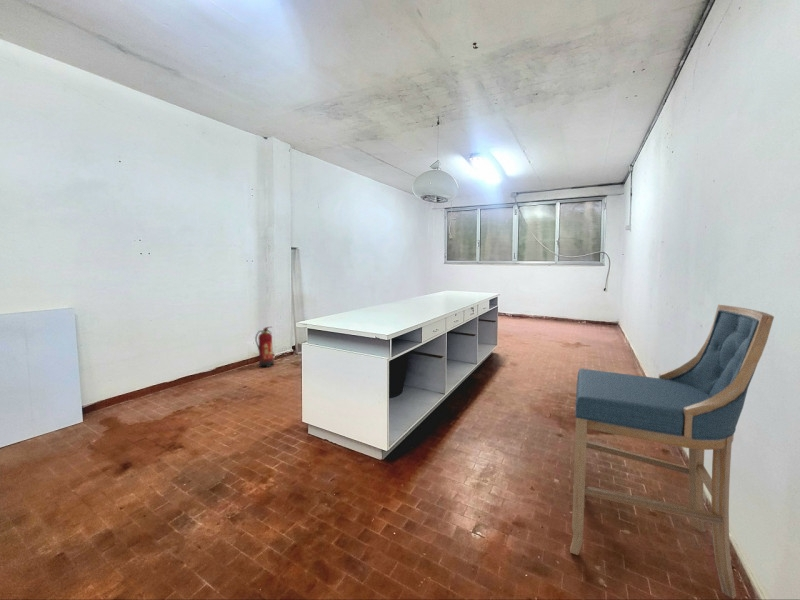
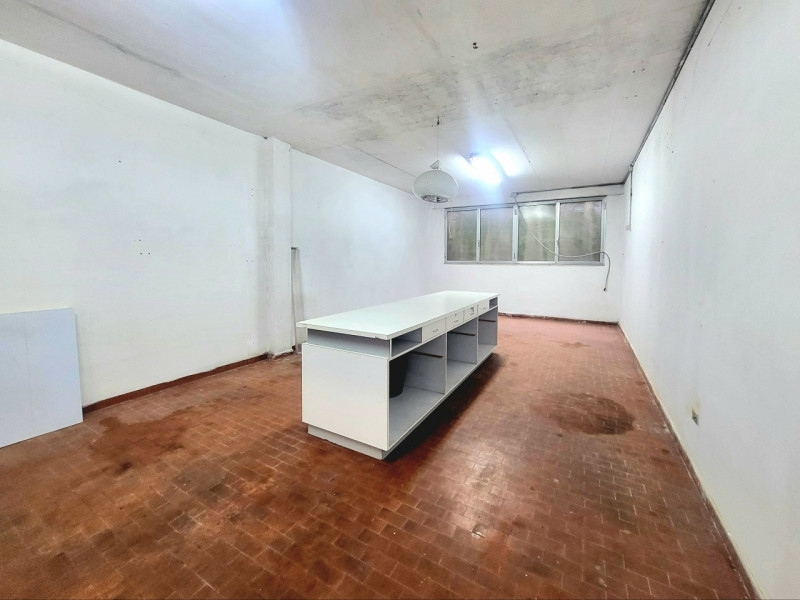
- fire extinguisher (265, 345)
- chair (652, 425)
